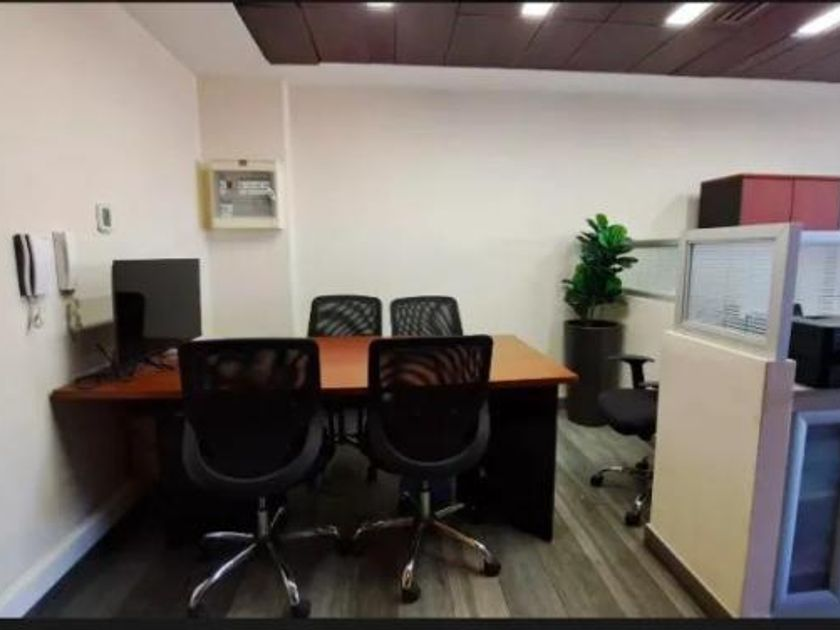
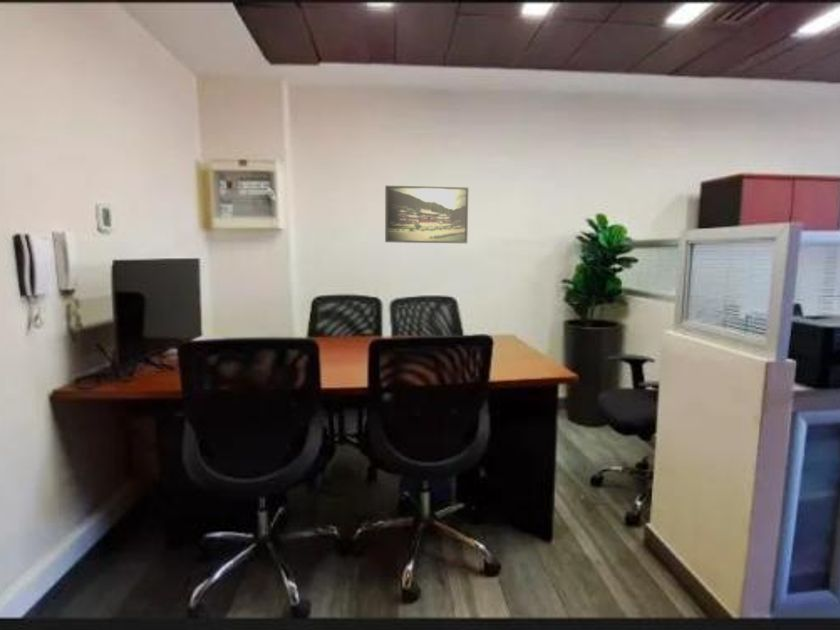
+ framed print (426, 214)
